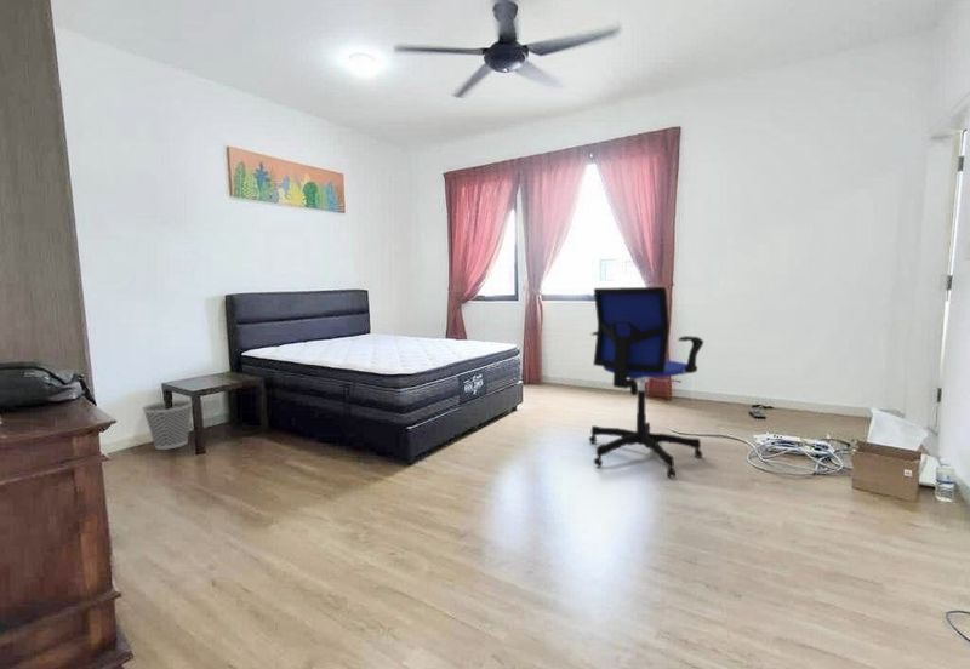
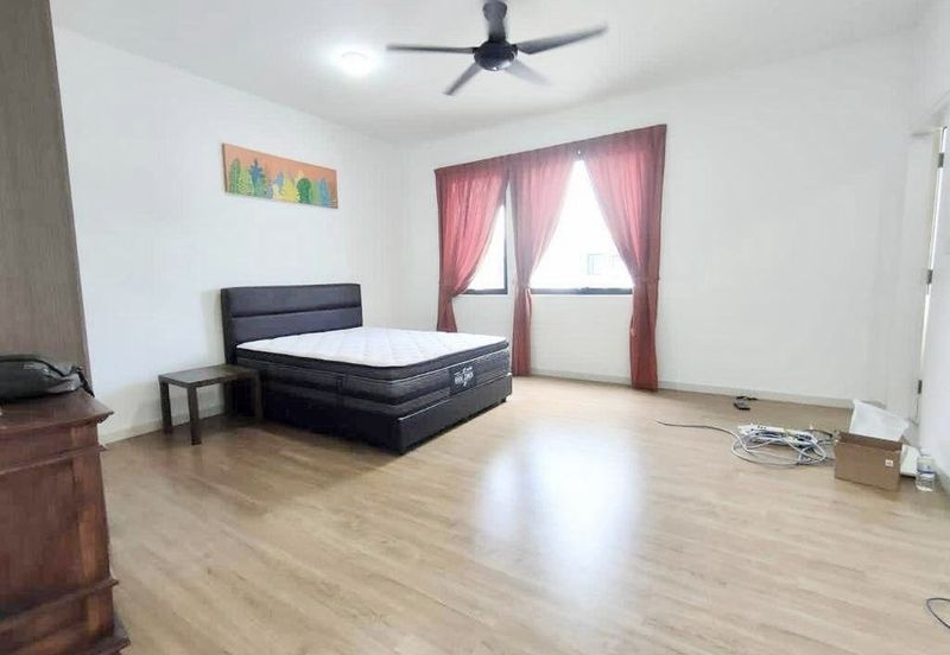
- wastebasket (170, 424)
- office chair (637, 372)
